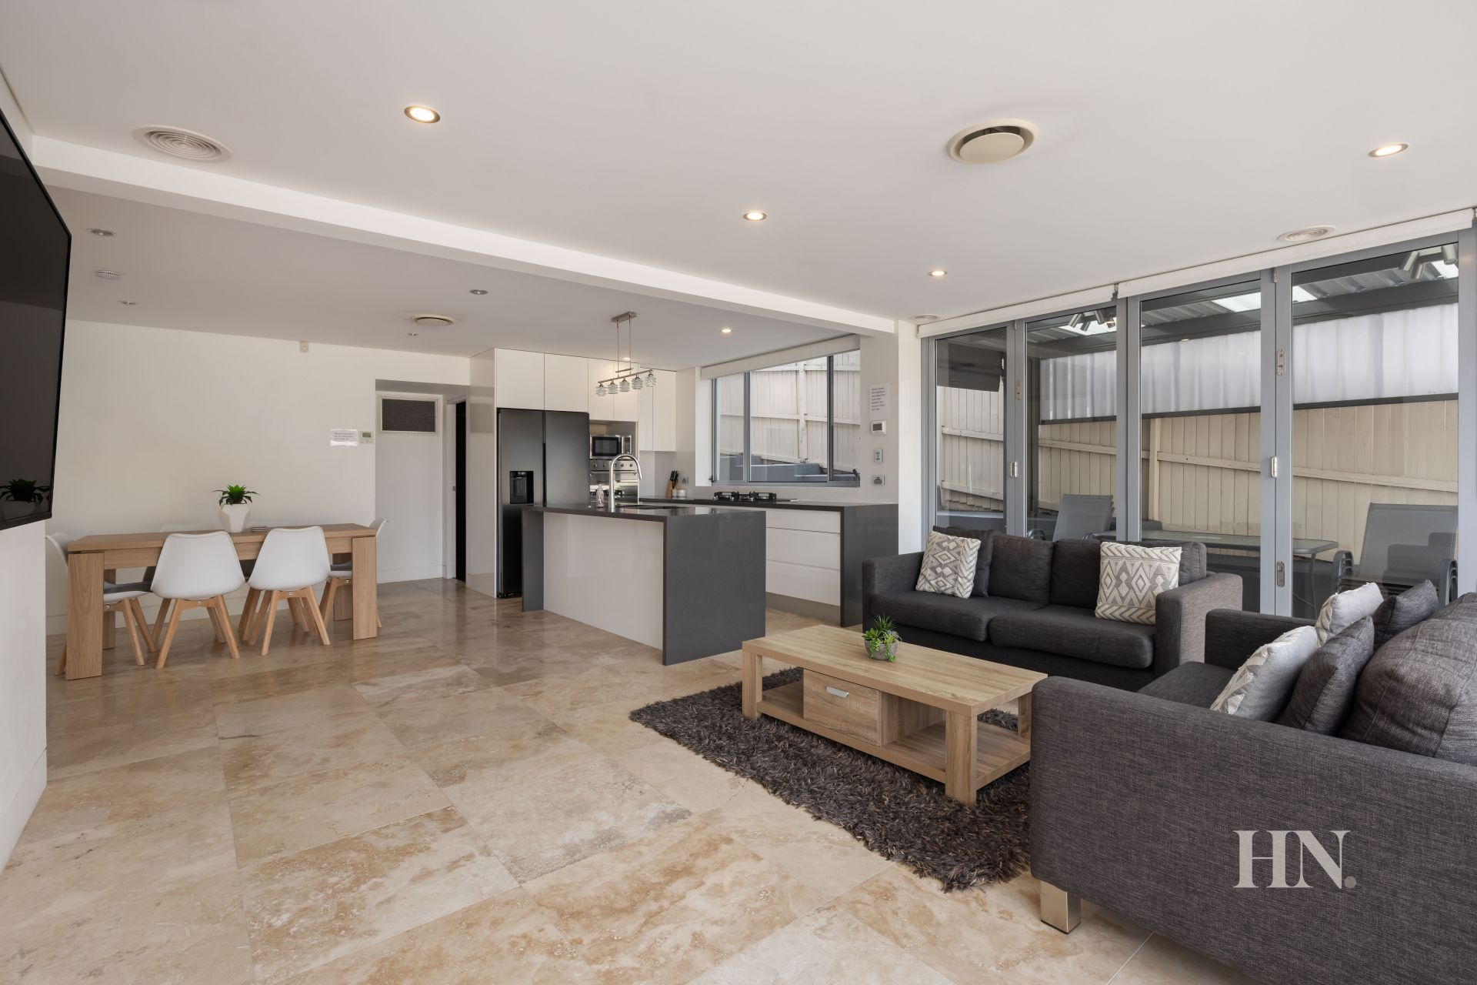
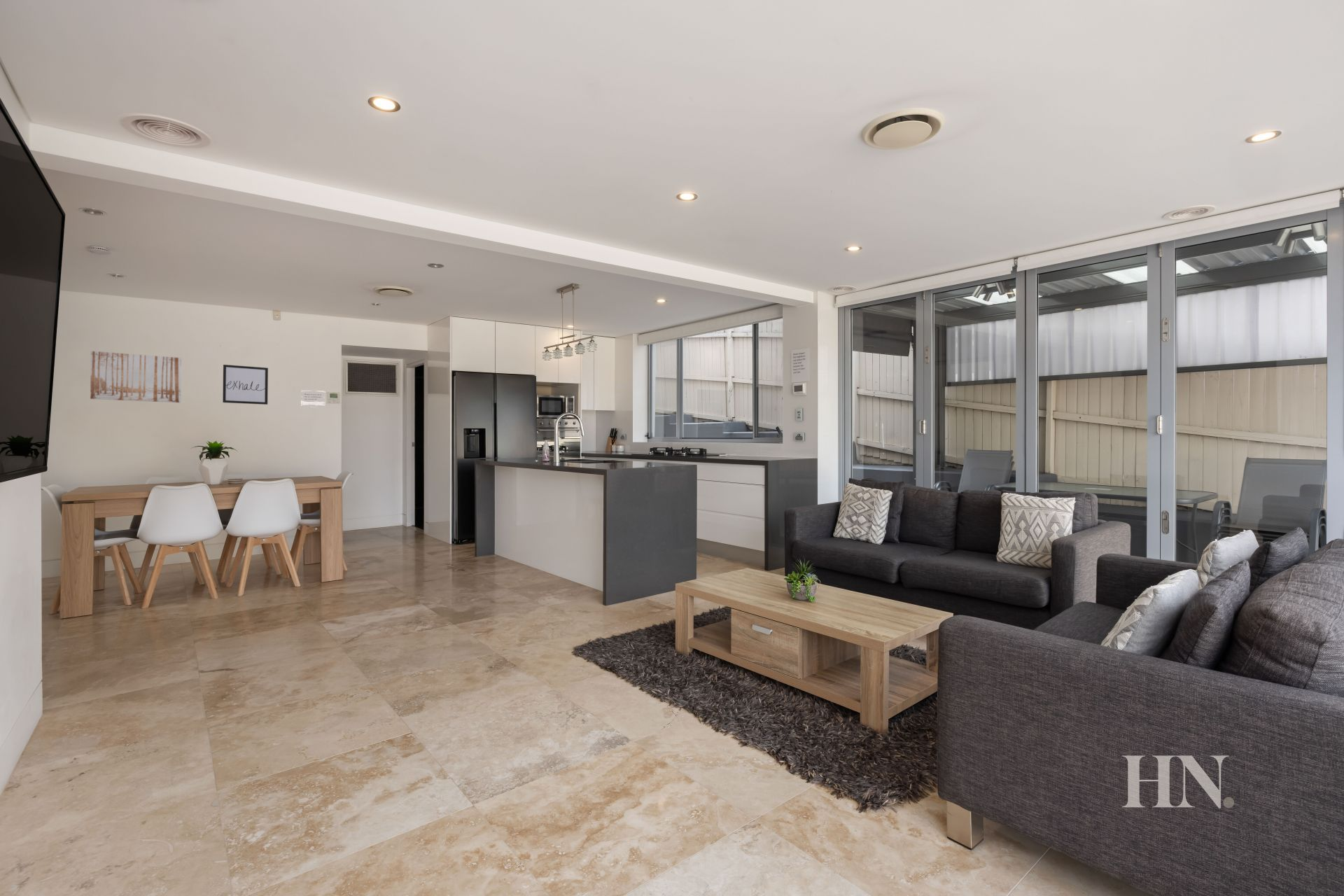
+ wall art (137, 377)
+ wall art (246, 384)
